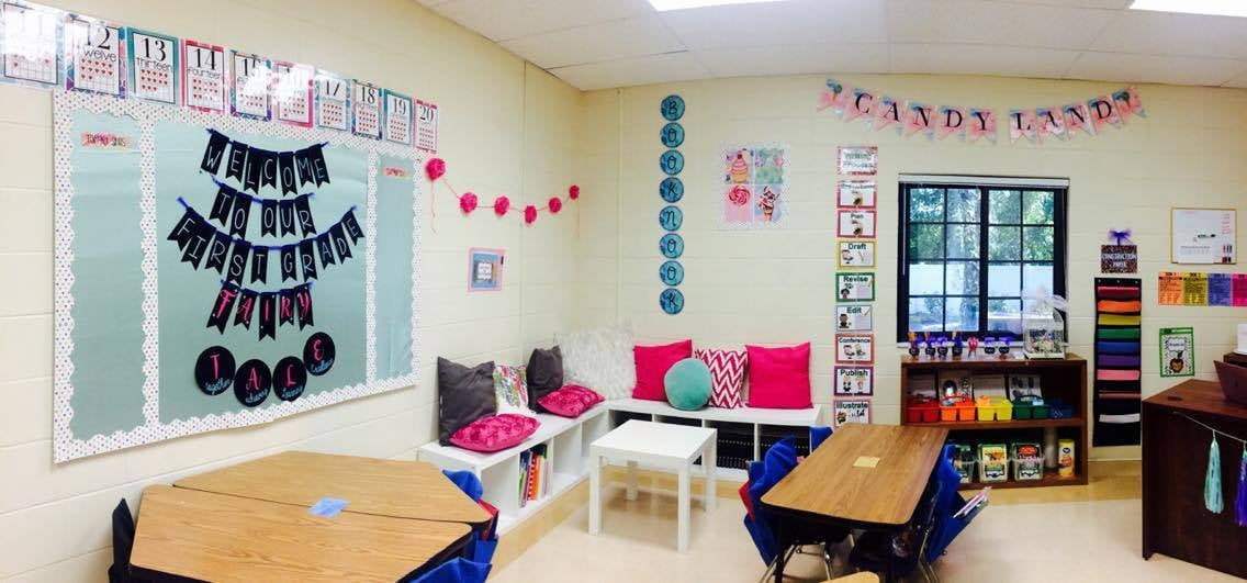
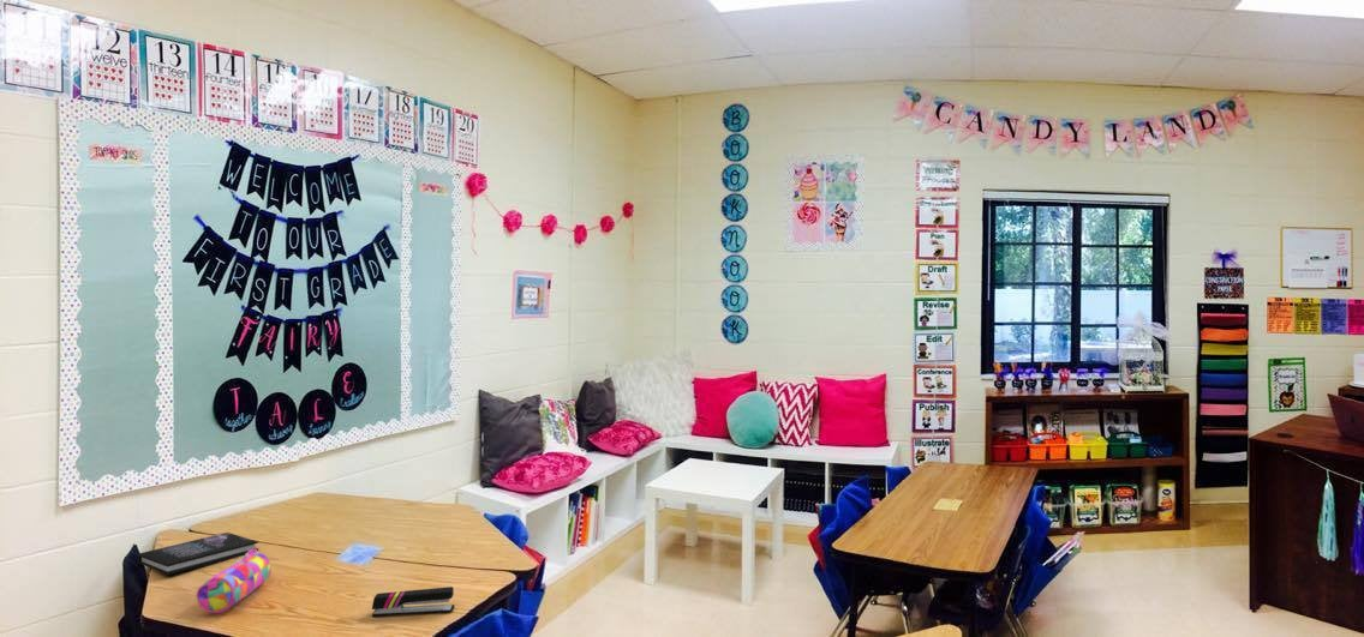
+ stapler (413, 601)
+ pencil case (235, 579)
+ book (199, 552)
